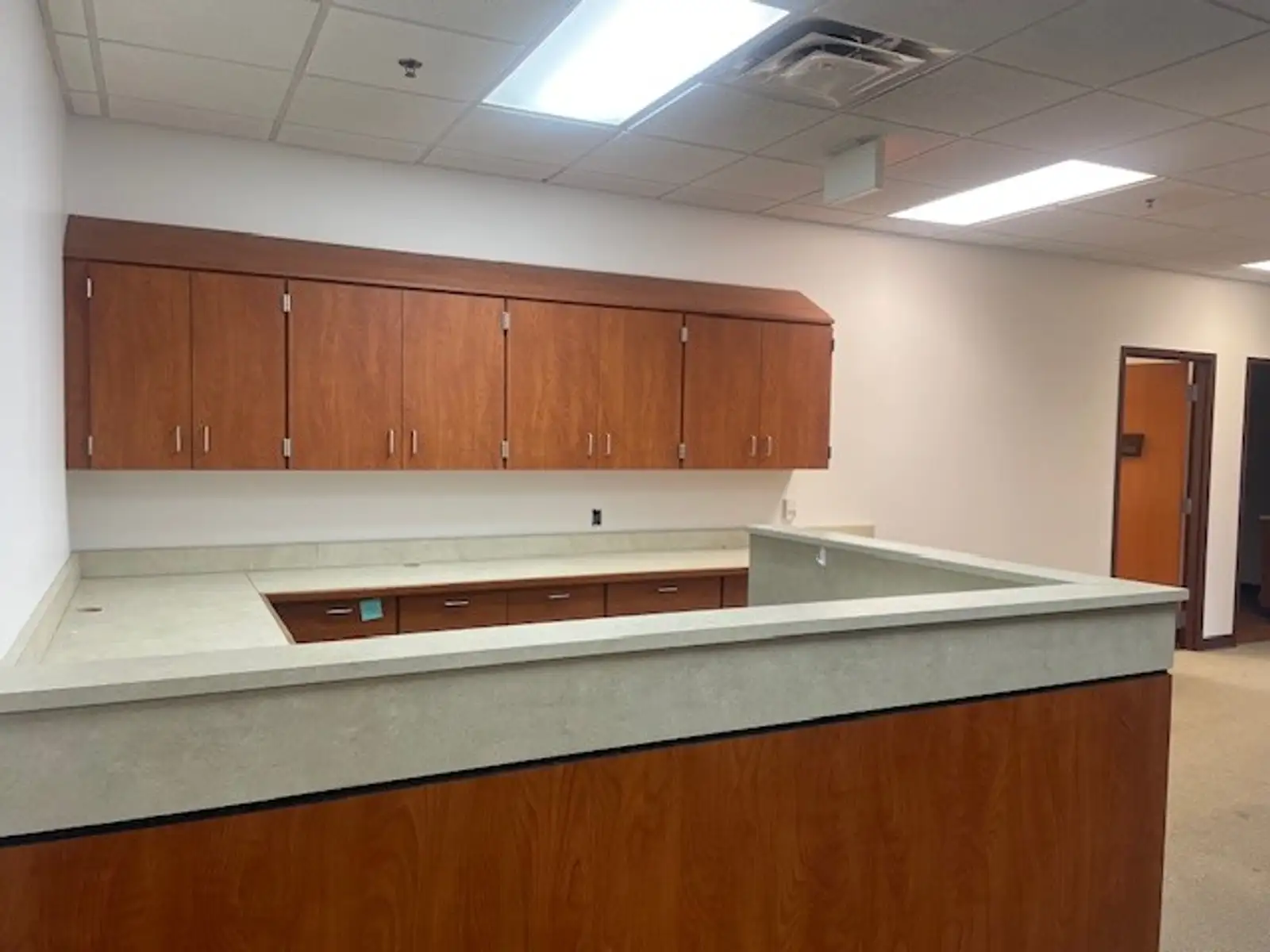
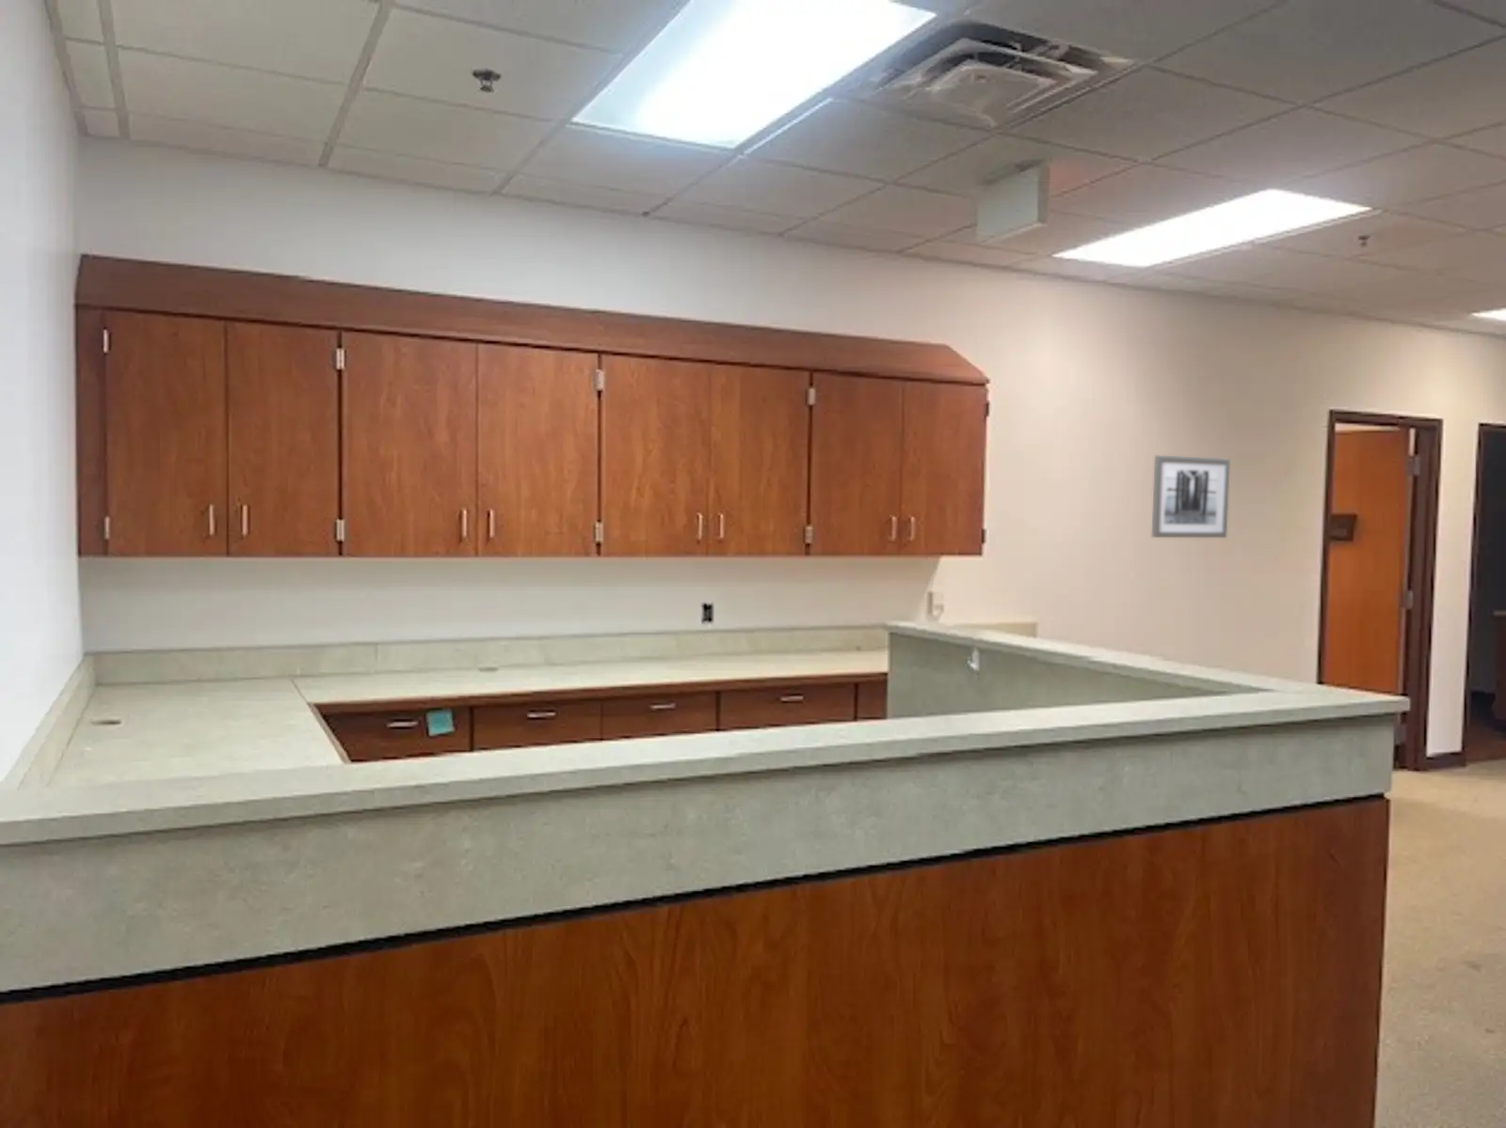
+ wall art (1191, 498)
